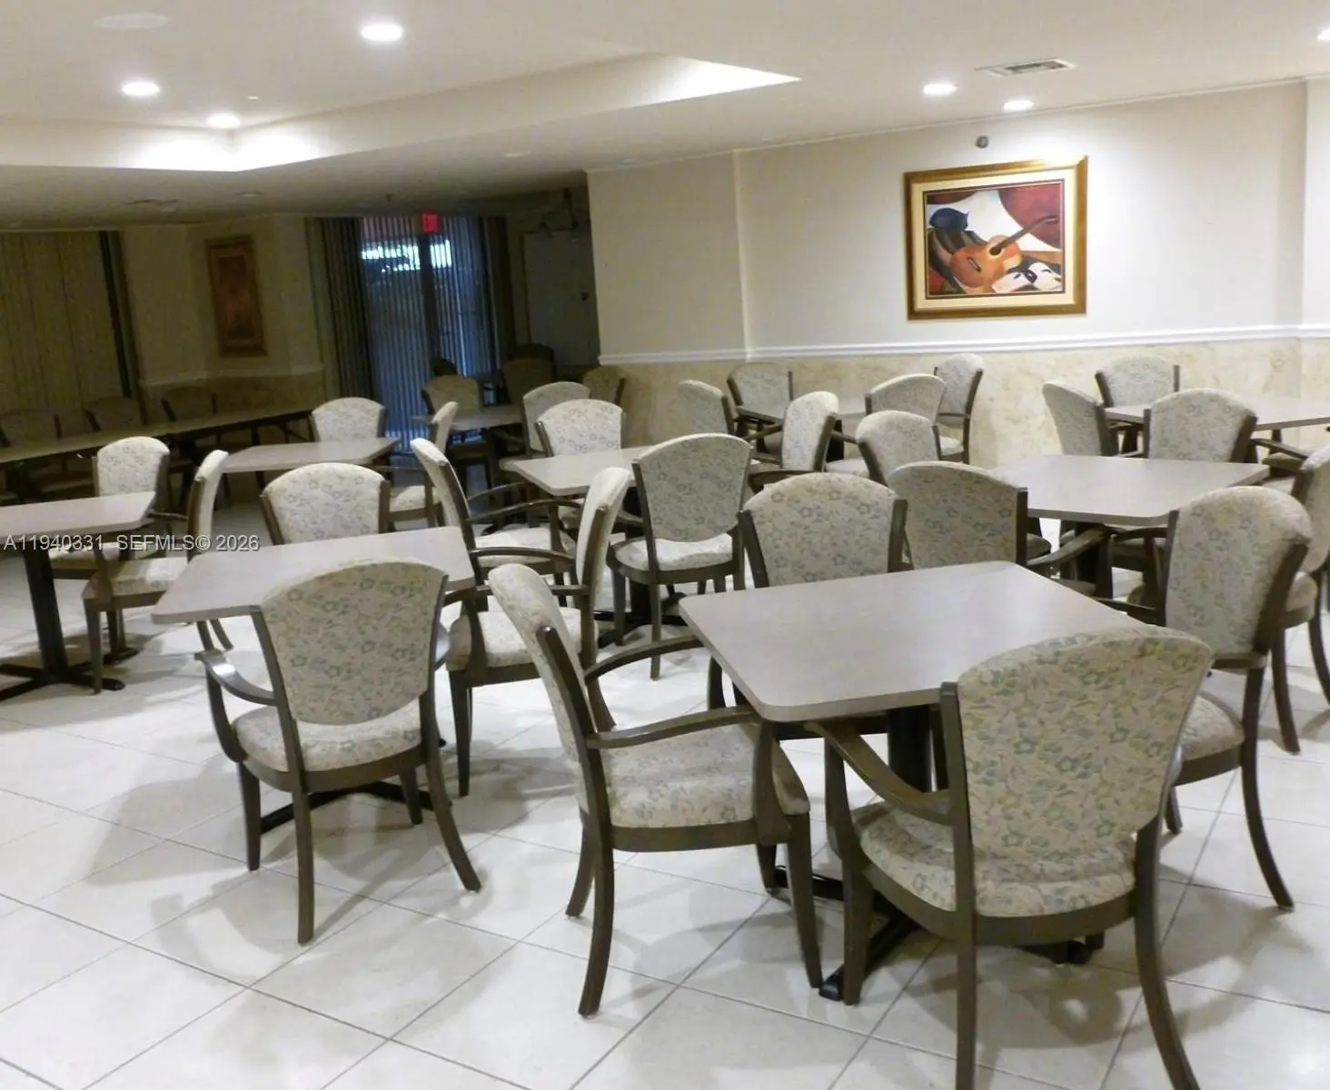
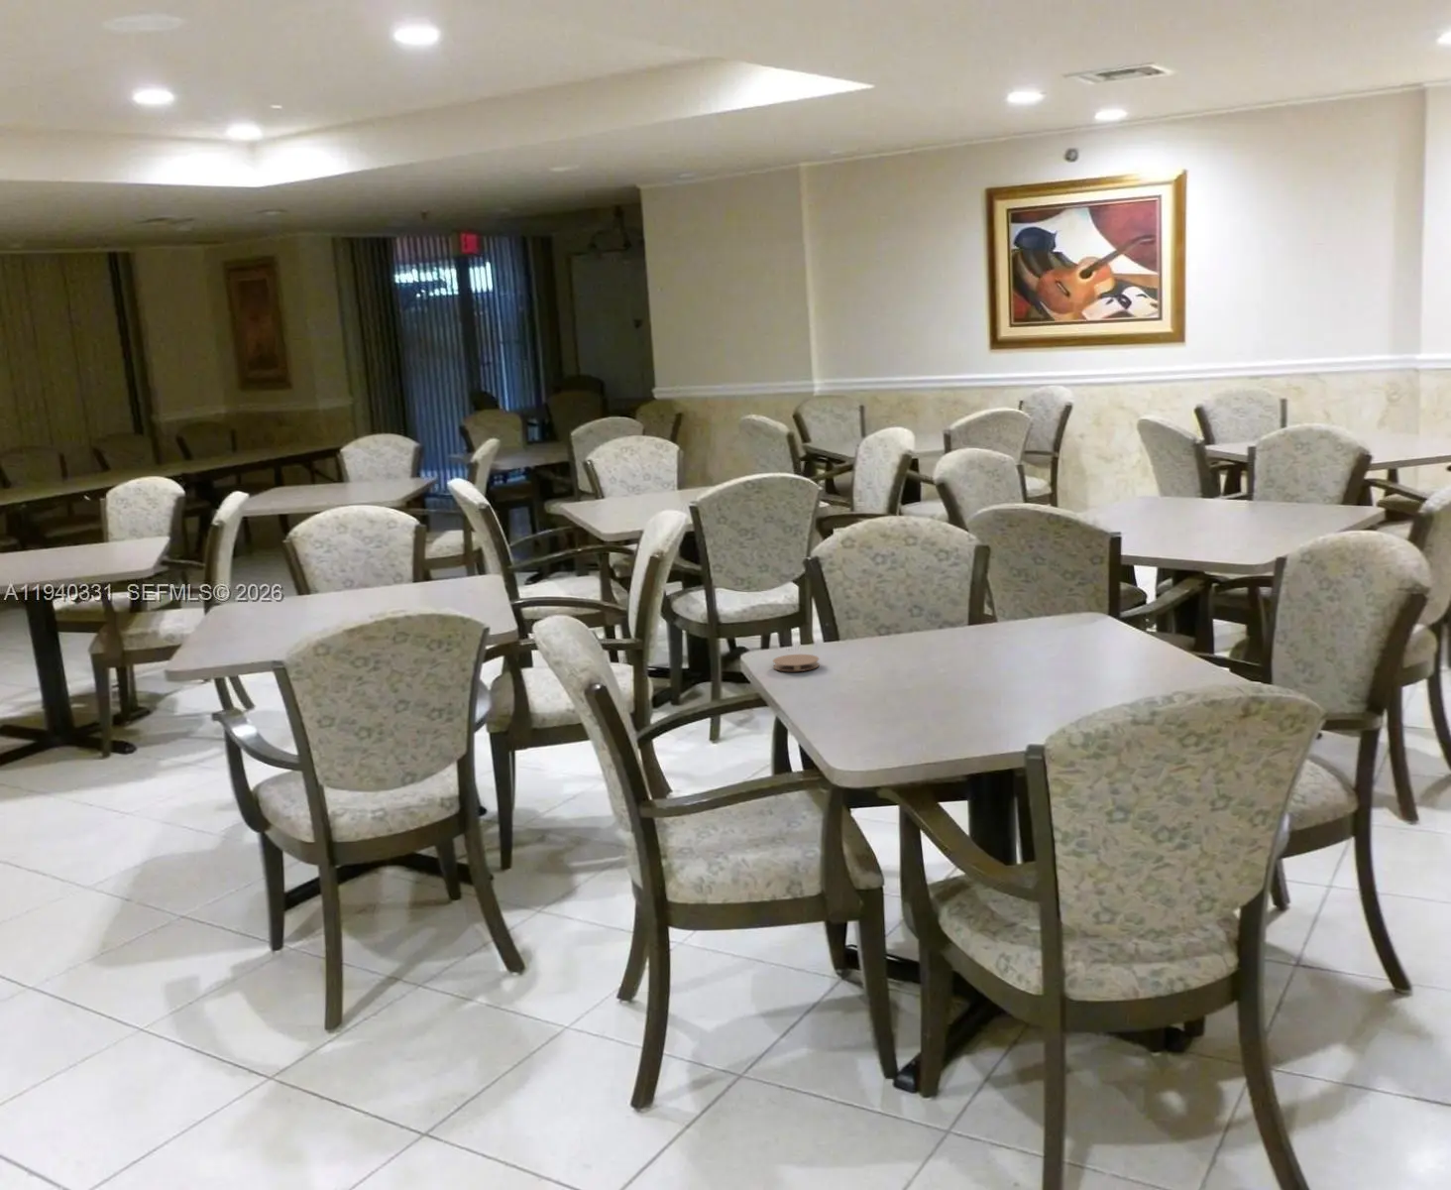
+ coaster (795, 662)
